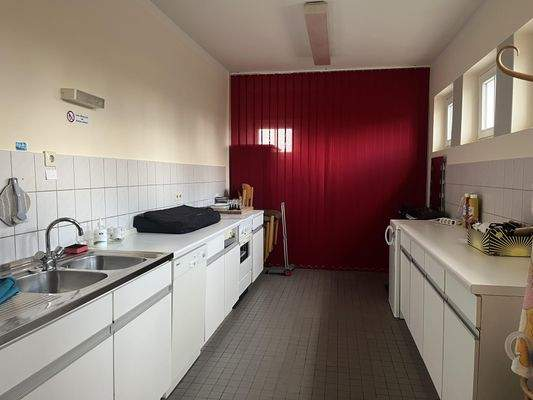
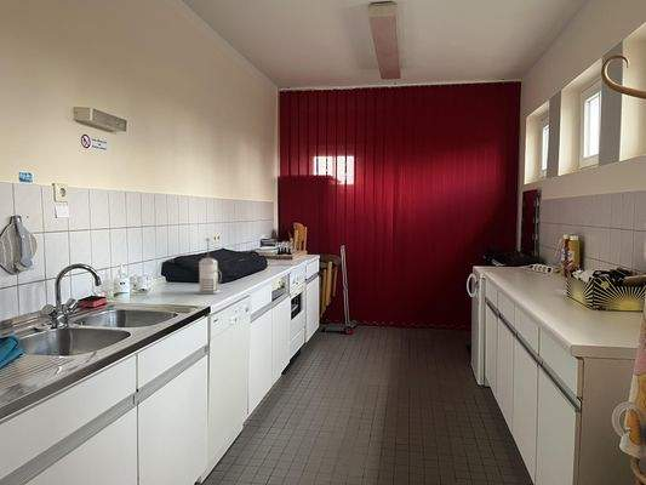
+ french press (210, 266)
